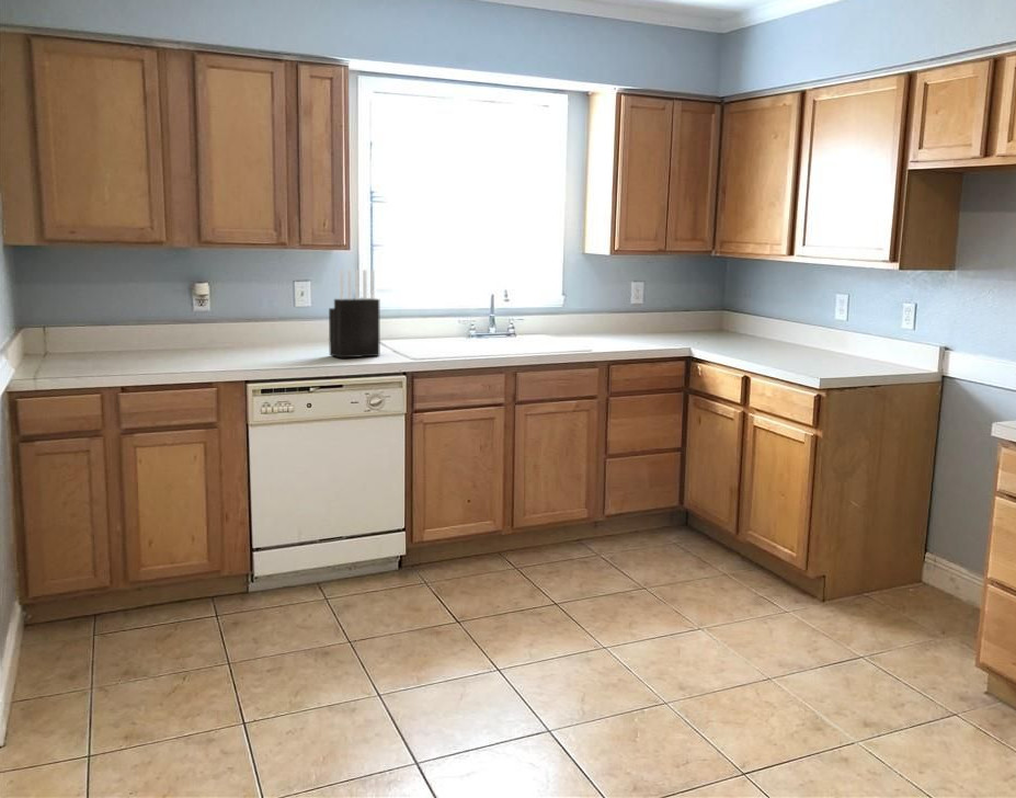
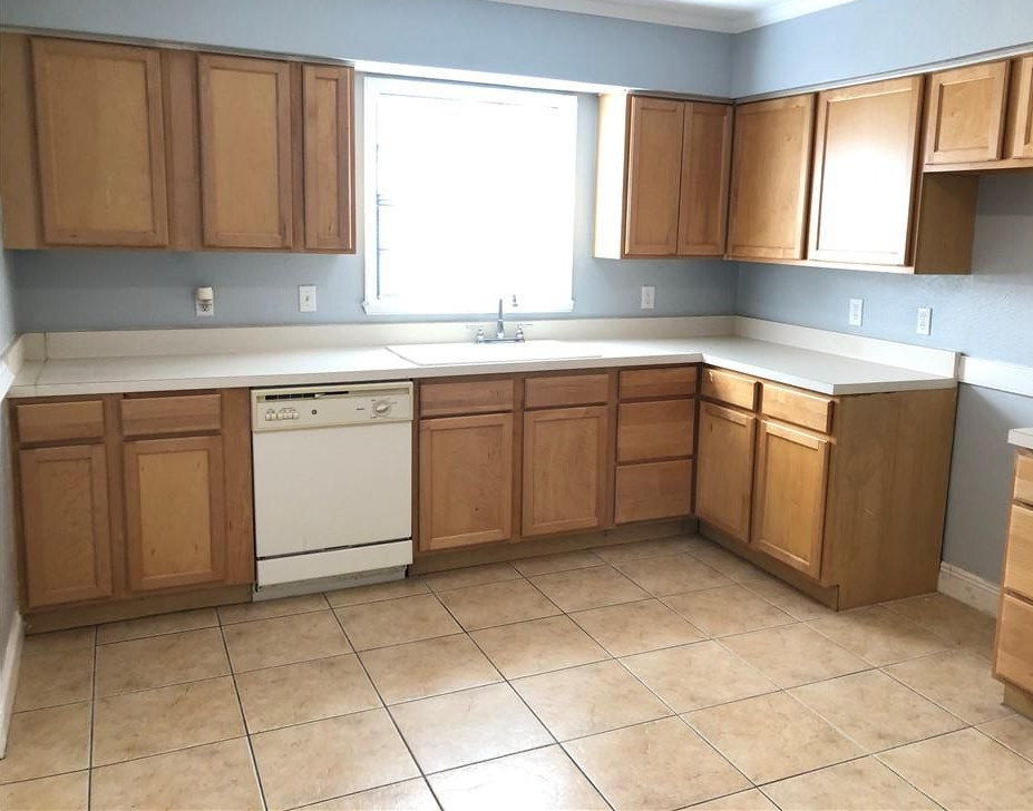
- knife block (353, 312)
